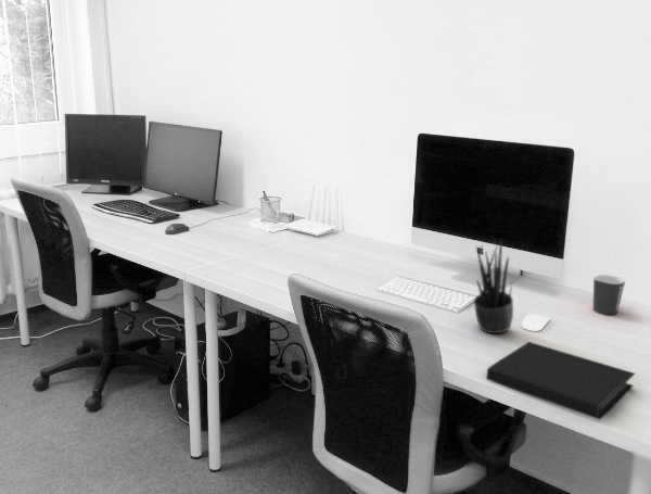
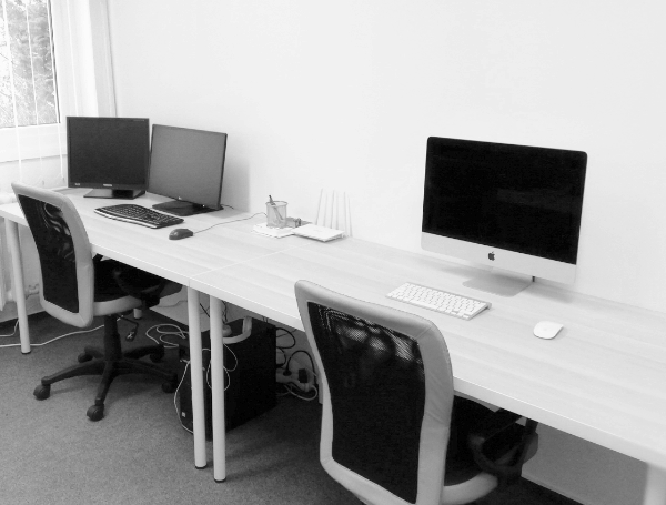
- notebook (560, 377)
- potted plant (492, 286)
- mug (610, 293)
